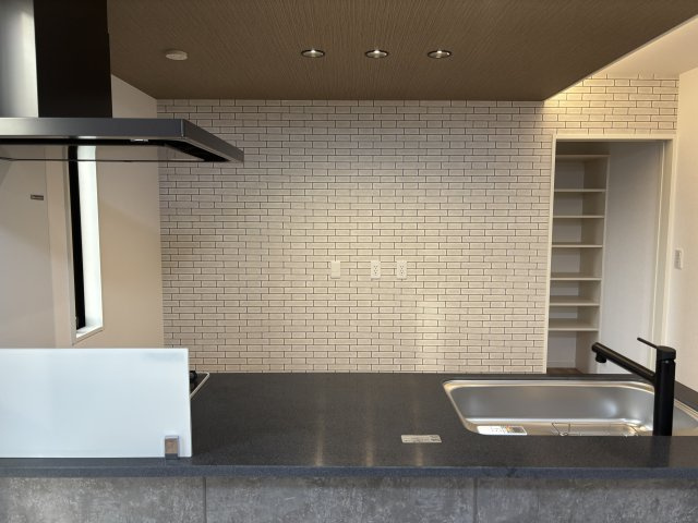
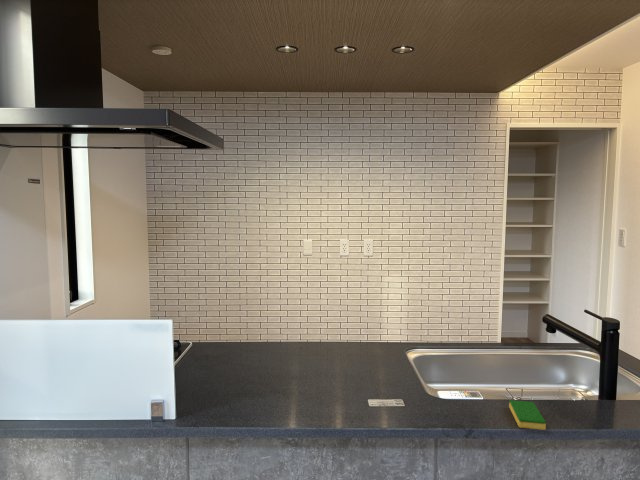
+ dish sponge (526, 414)
